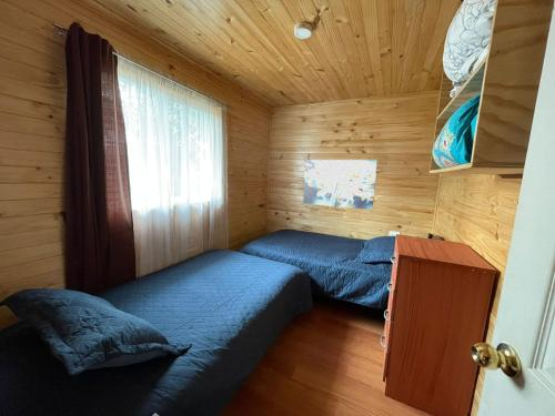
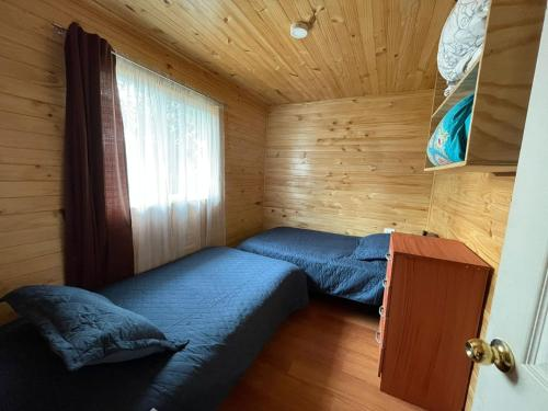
- wall art (337, 183)
